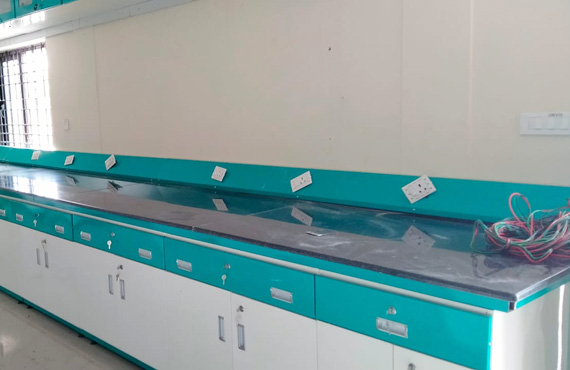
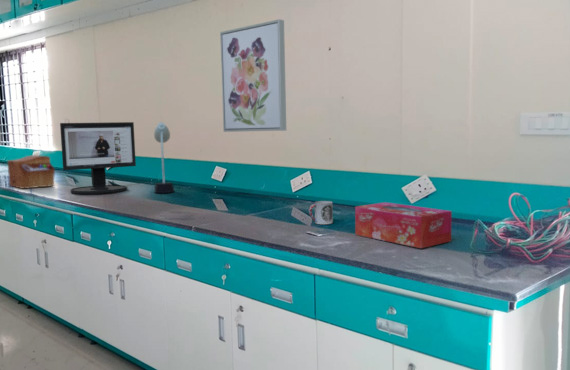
+ computer monitor (94, 157)
+ cup (320, 212)
+ sewing box (30, 171)
+ desk lamp (162, 157)
+ tissue box (401, 223)
+ wall art (251, 79)
